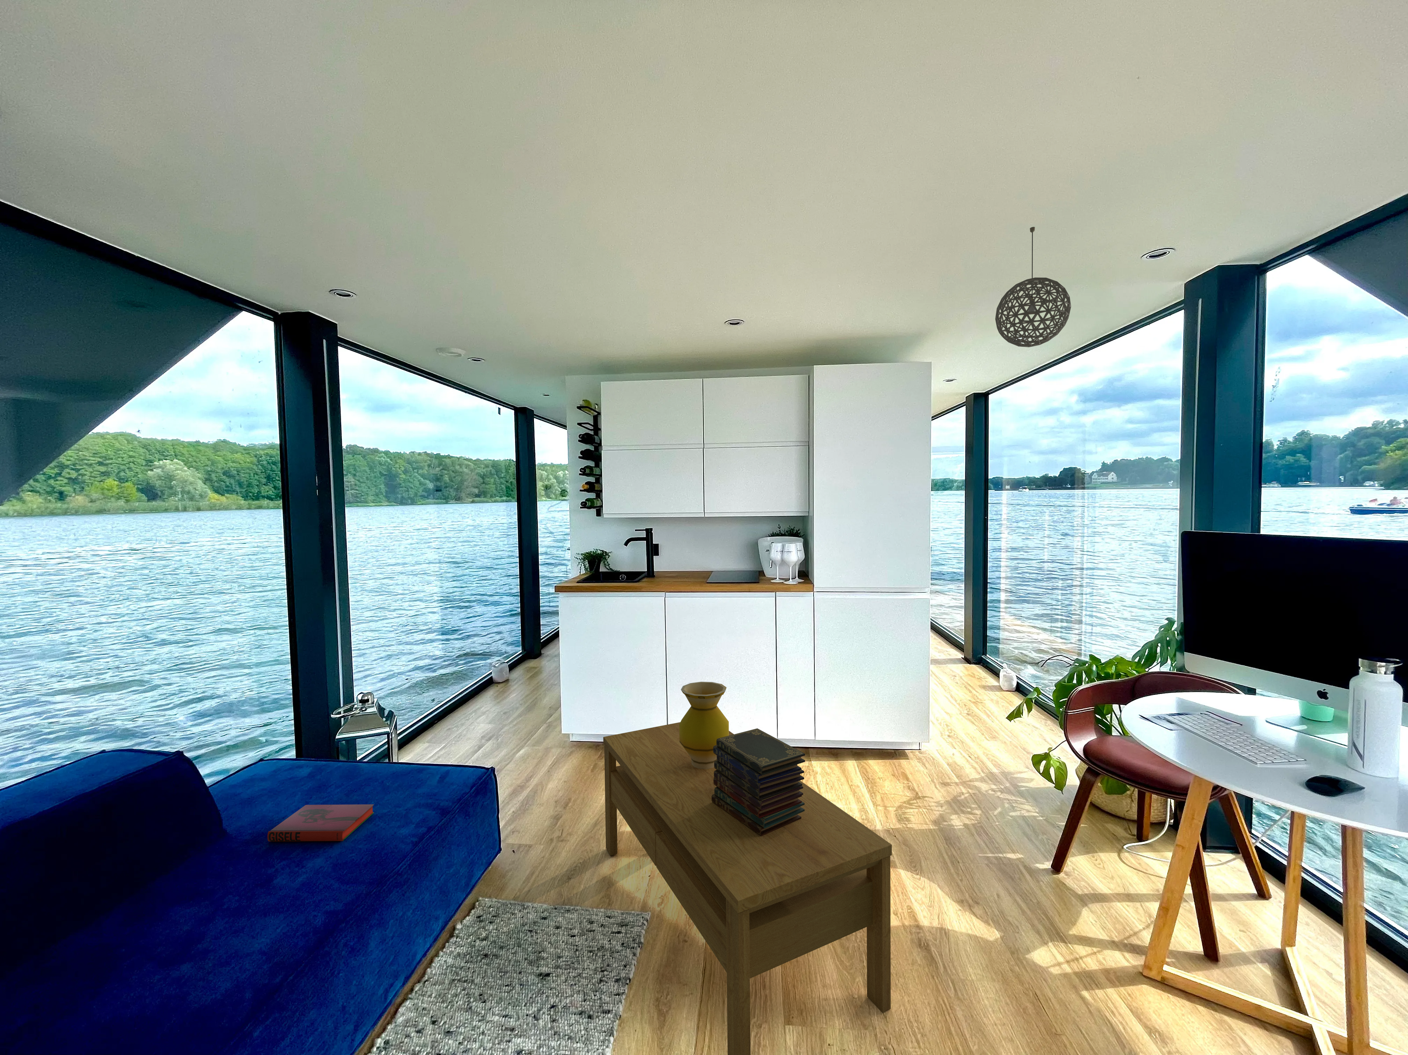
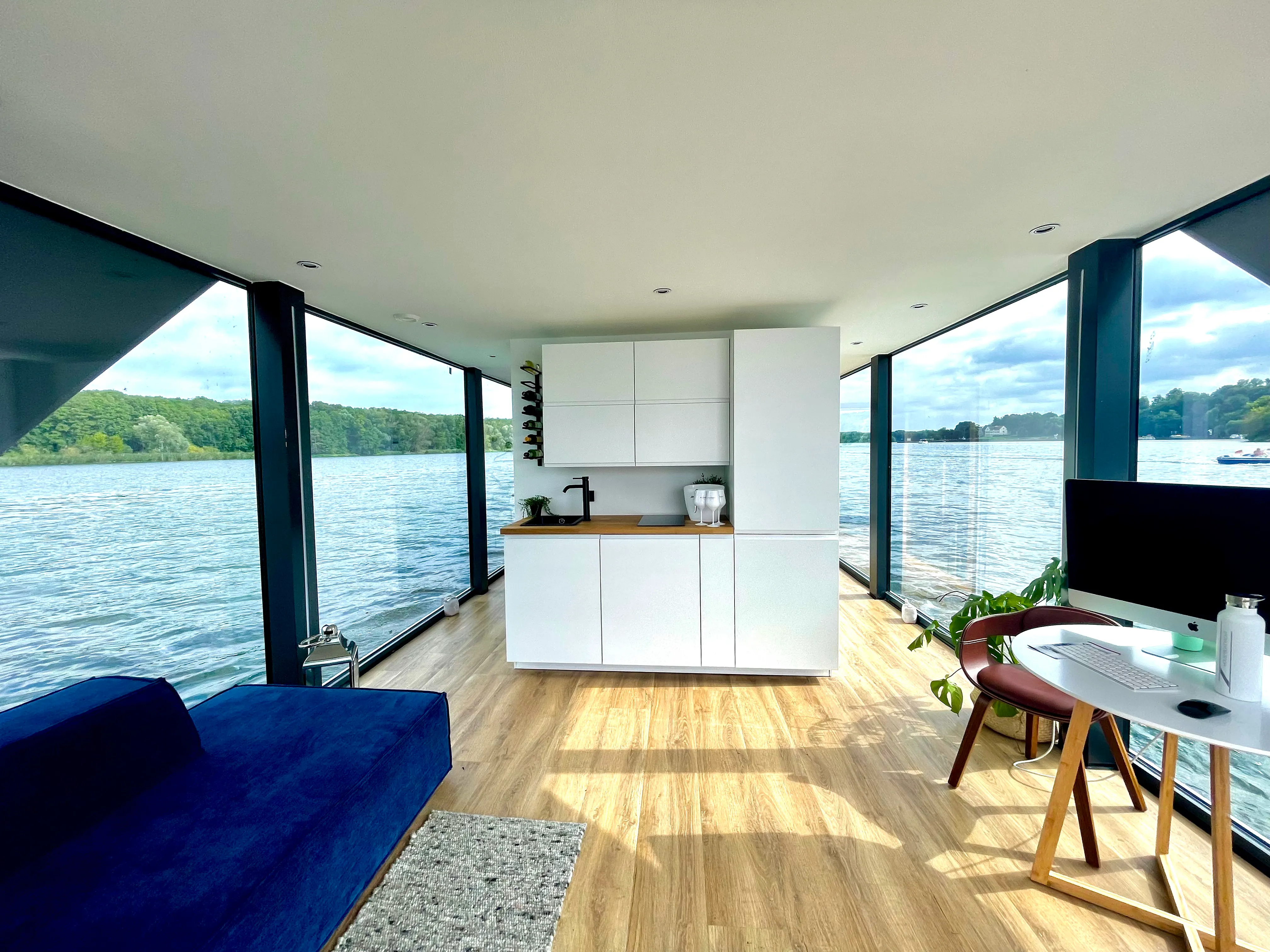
- vase (704, 725)
- coffee table (720, 847)
- hardback book (323, 822)
- book stack (758, 777)
- pendant light (1032, 287)
